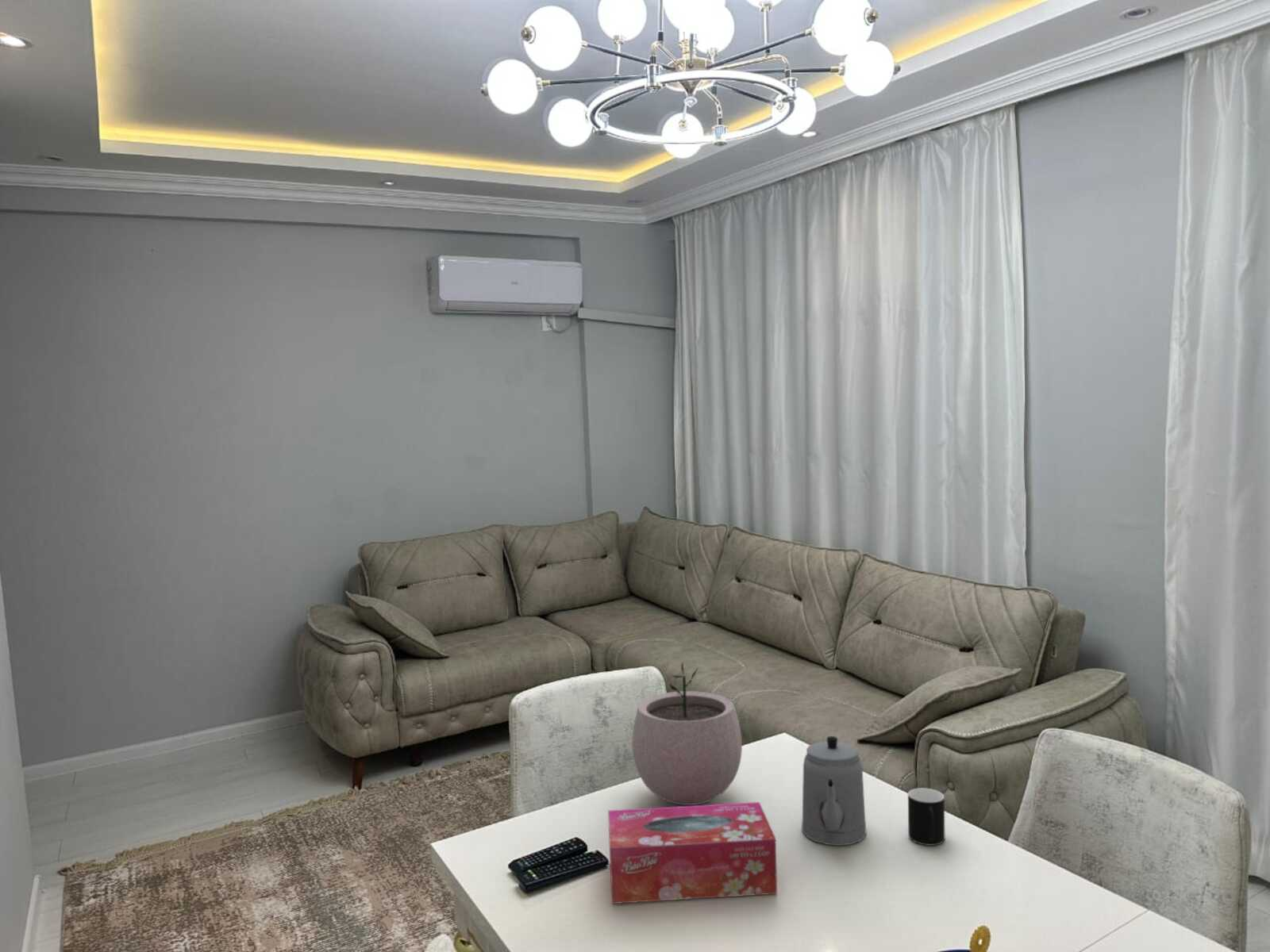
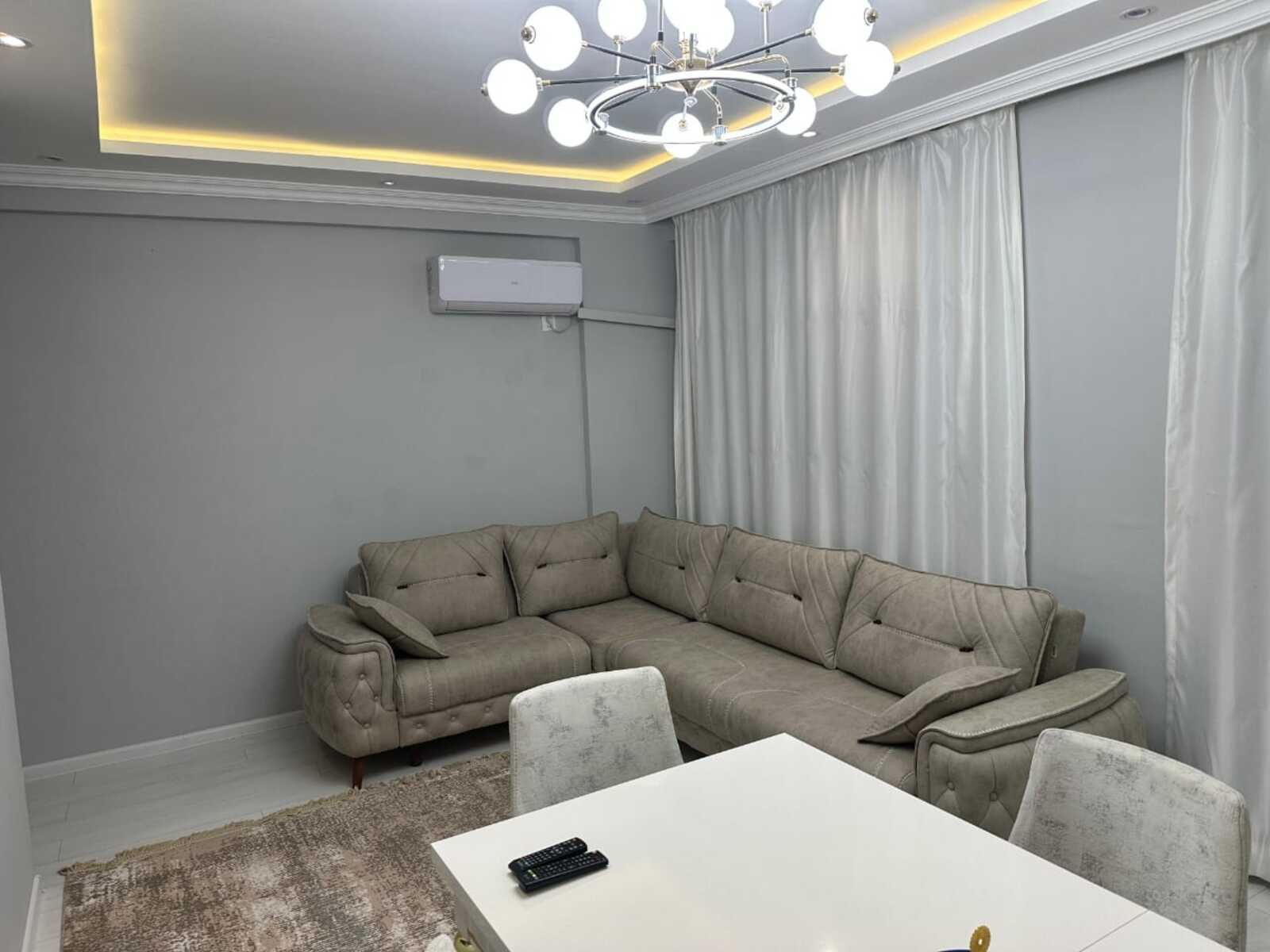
- plant pot (687, 731)
- tissue box (689, 850)
- teapot (833, 785)
- cup (927, 820)
